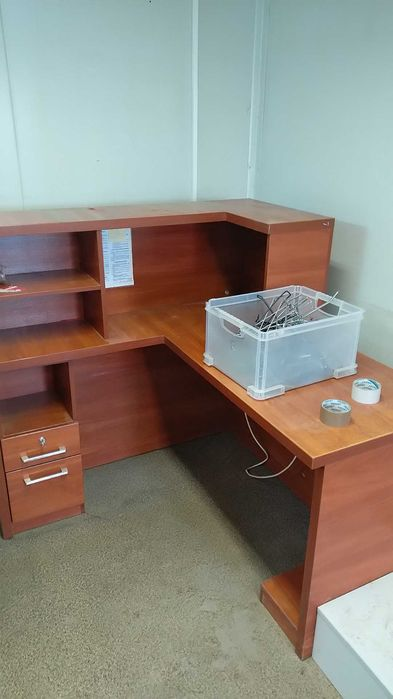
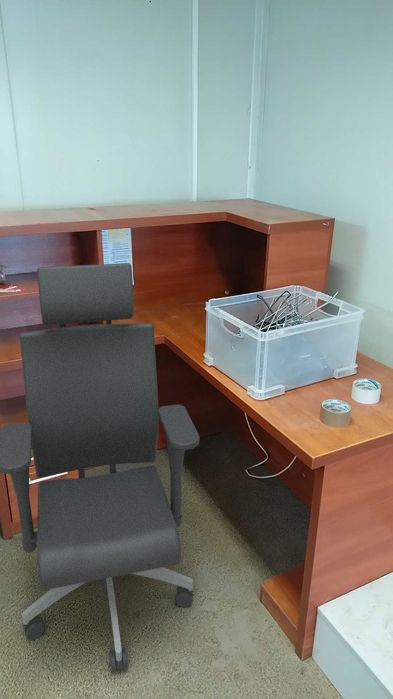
+ office chair (99, 456)
